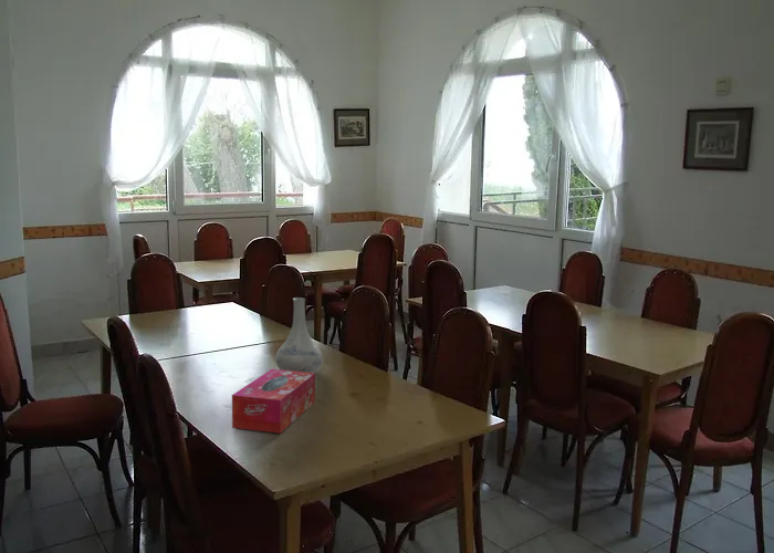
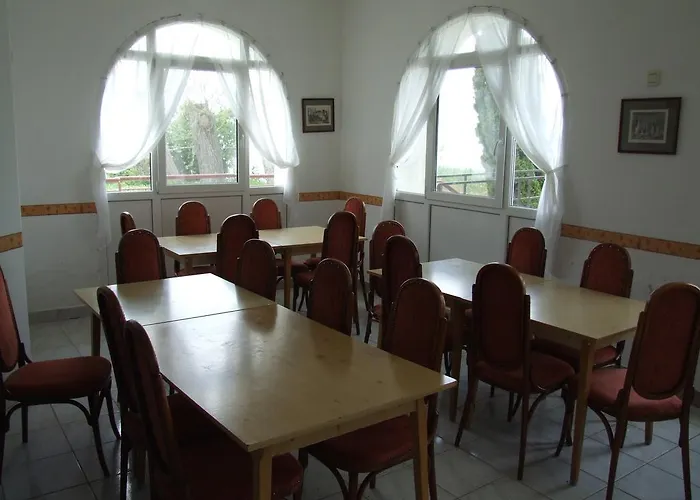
- vase (299, 335)
- tissue box (275, 398)
